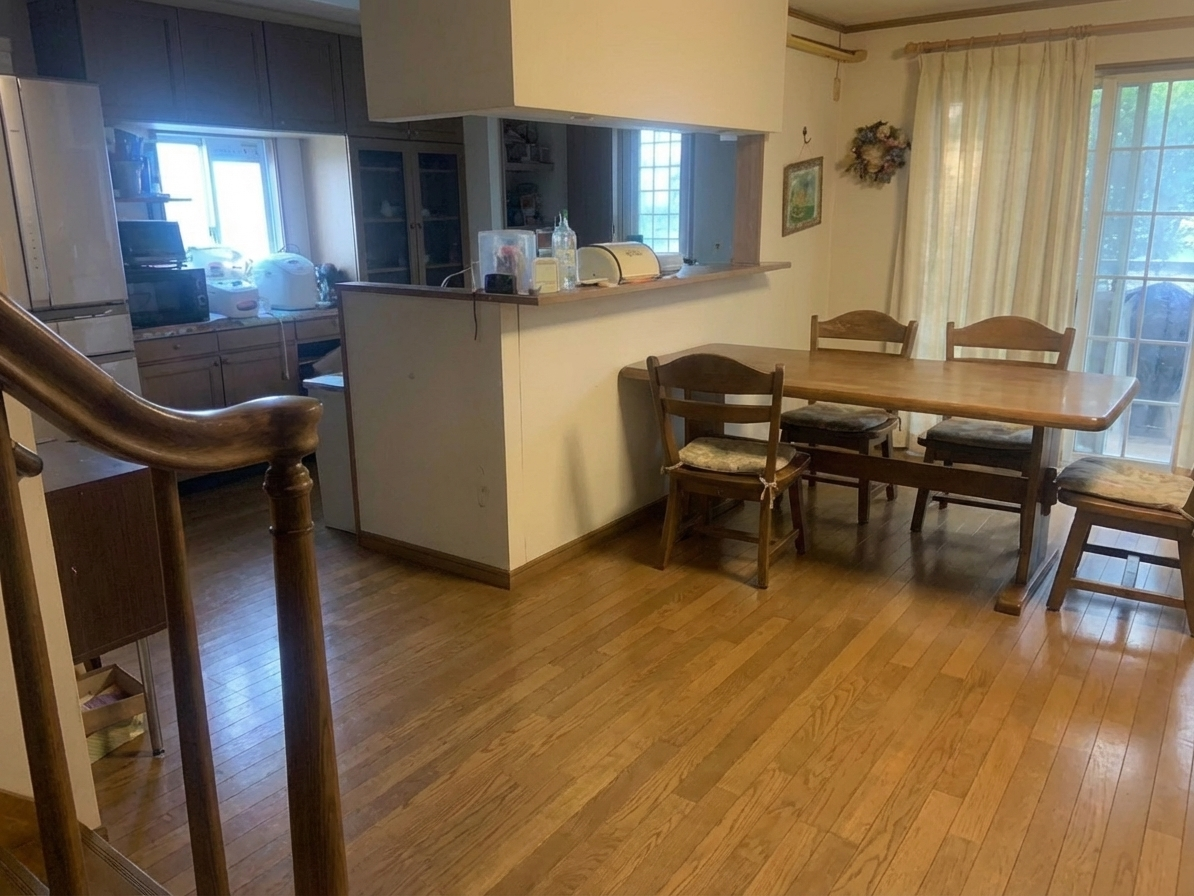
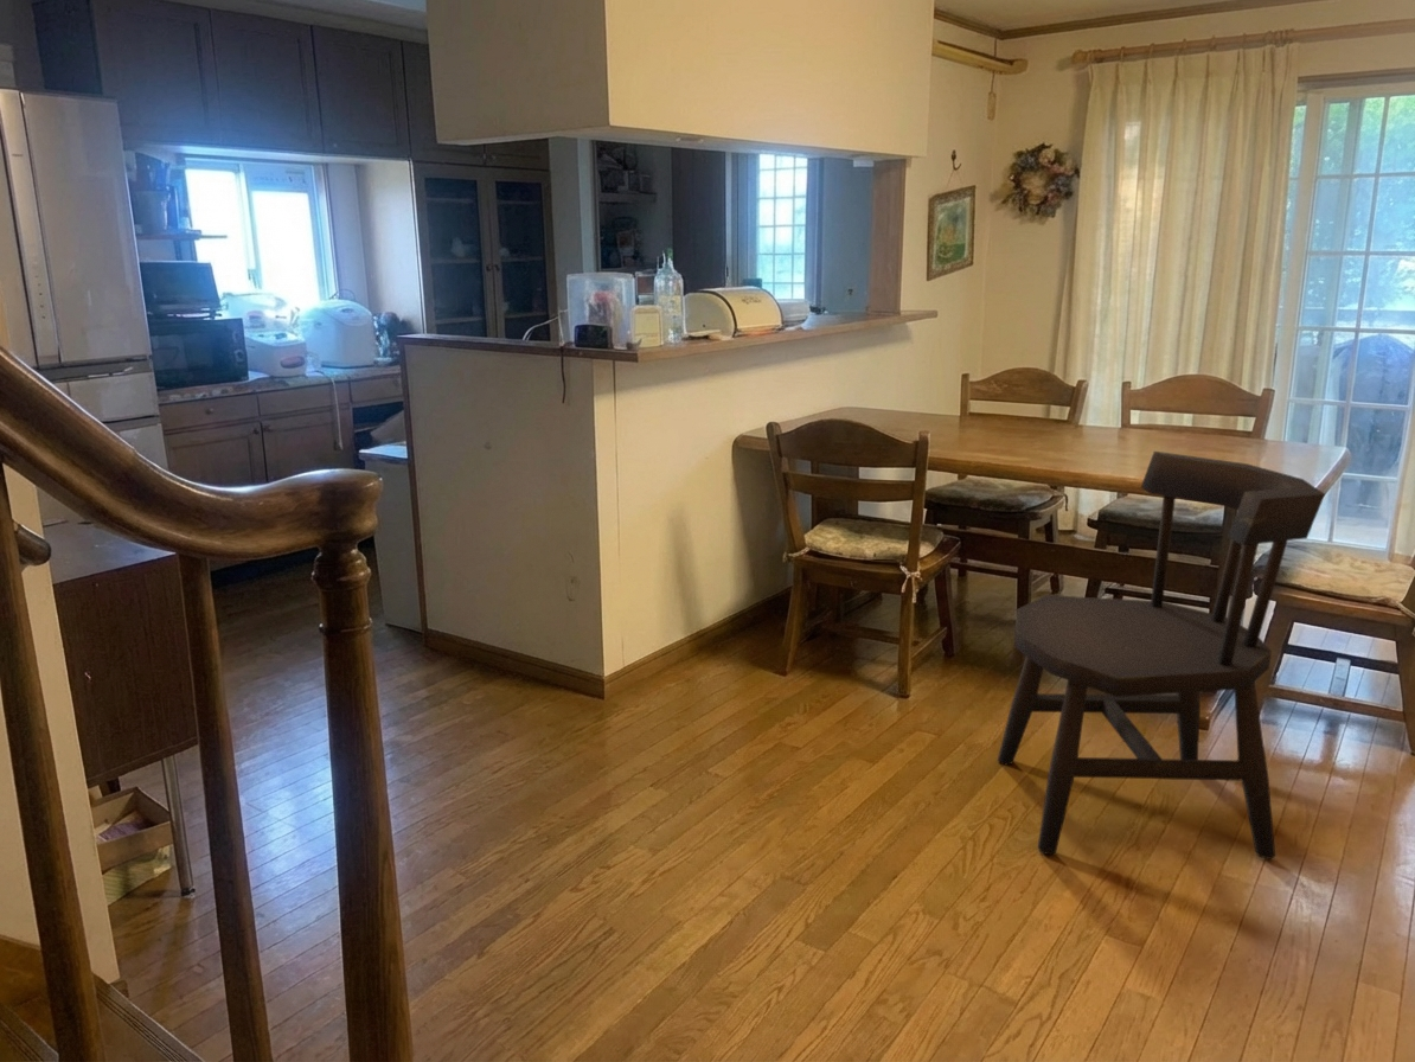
+ dining chair (1147, 645)
